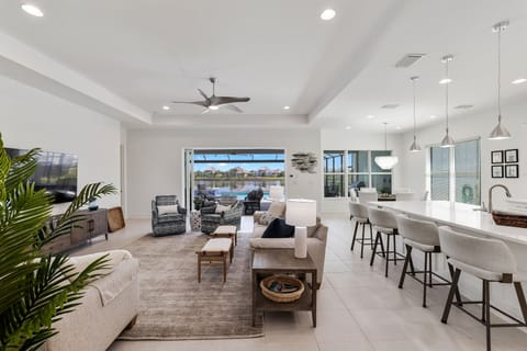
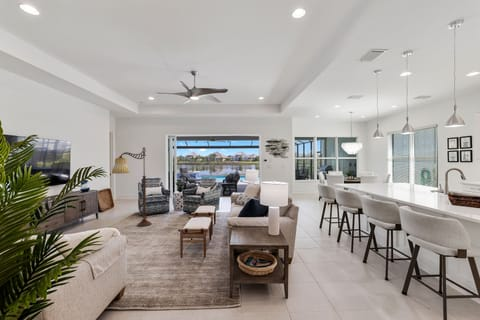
+ floor lamp (143, 187)
